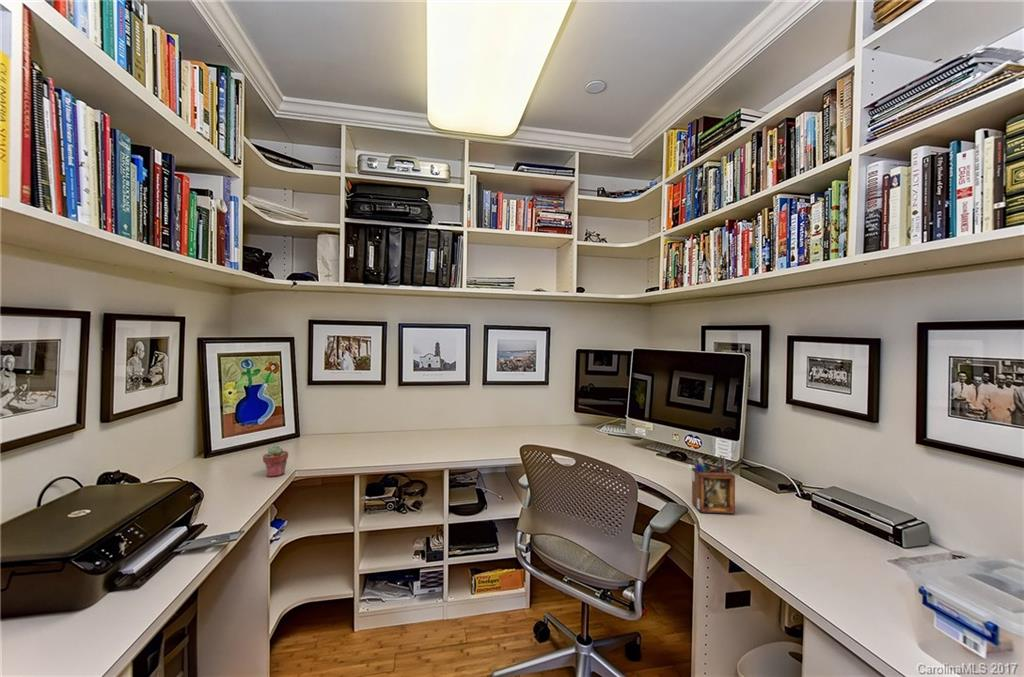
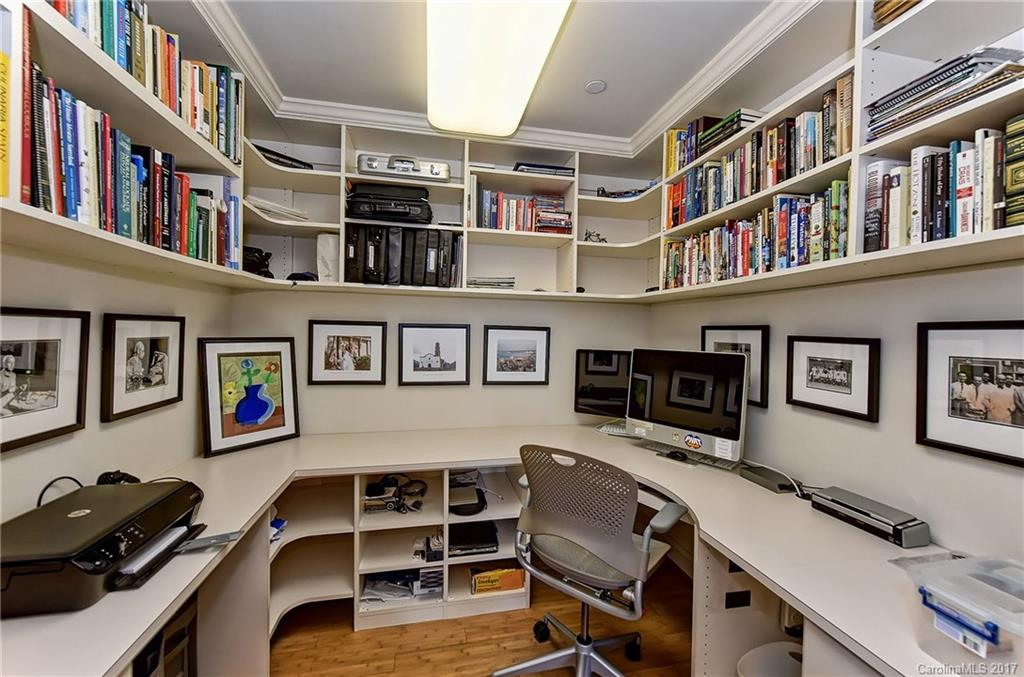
- potted succulent (275, 459)
- desk organizer (712, 483)
